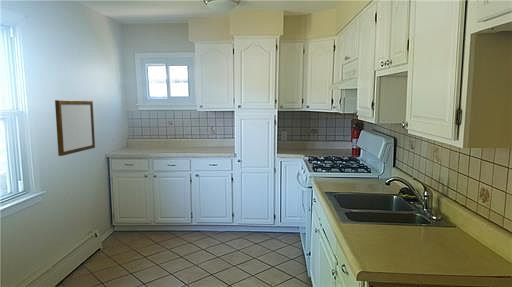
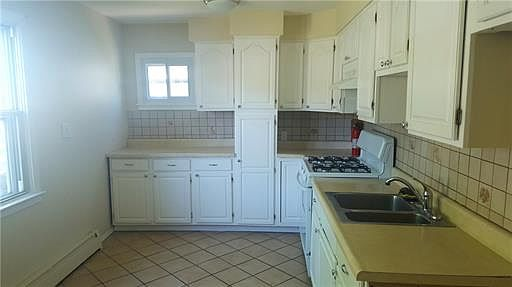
- writing board (76, 126)
